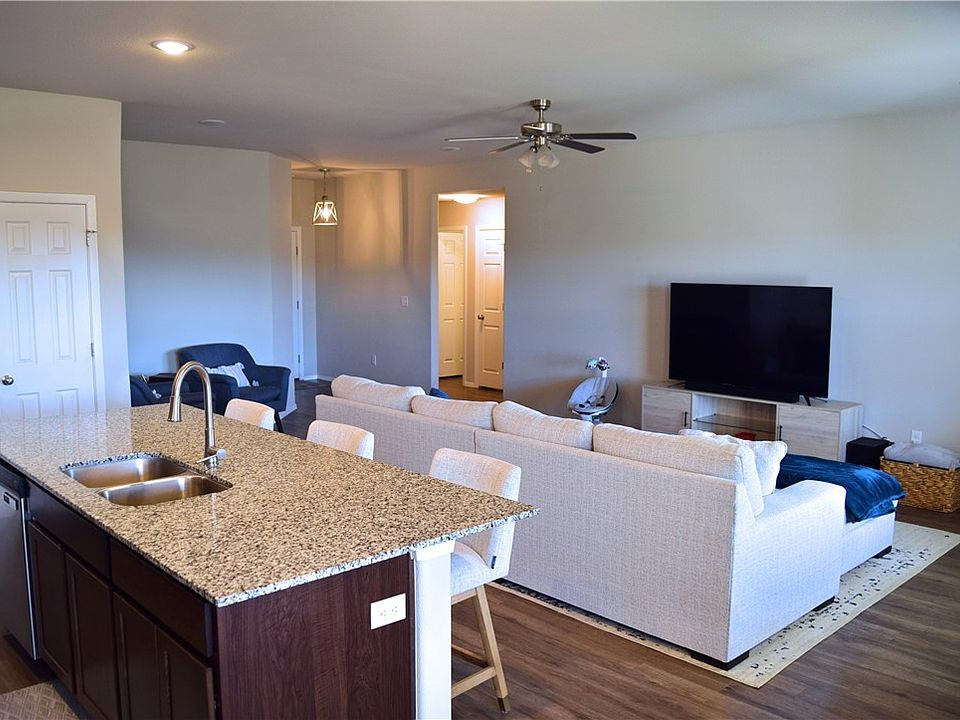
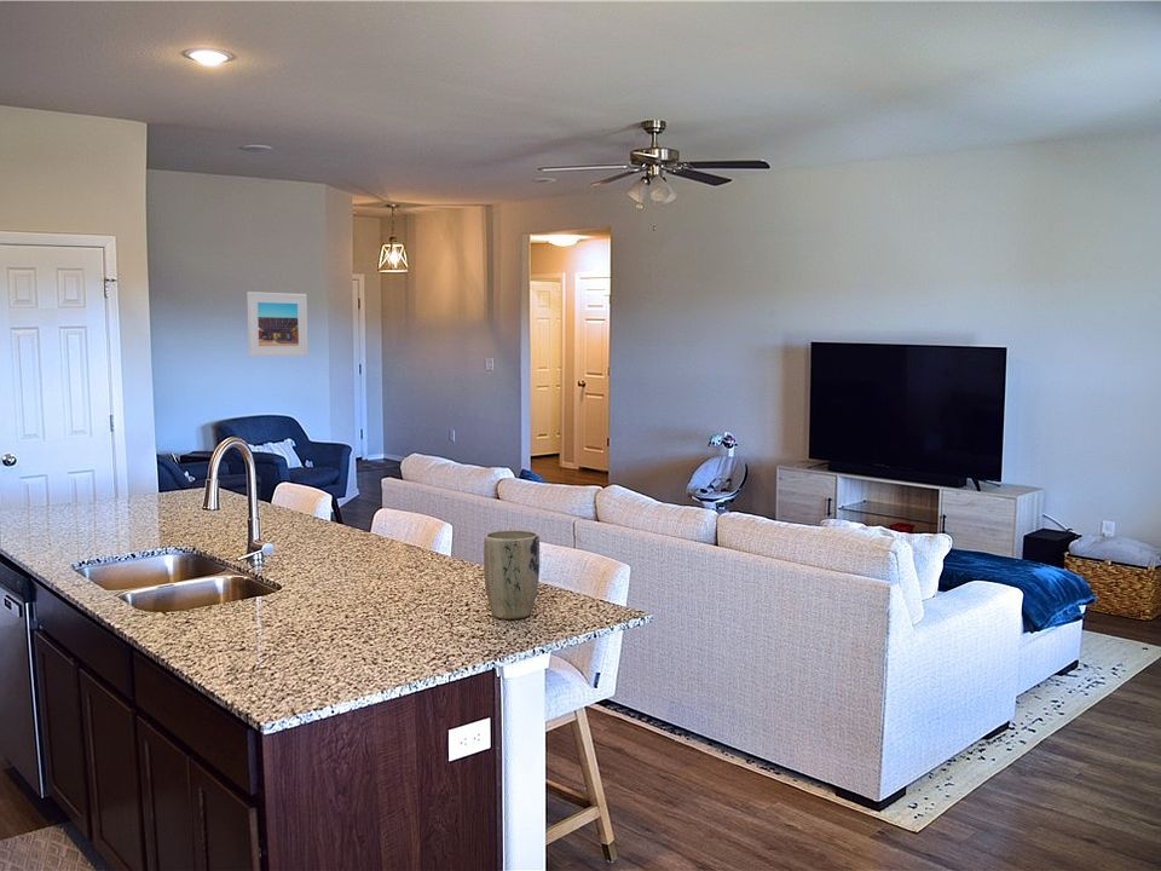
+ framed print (277, 324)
+ plant pot (512, 573)
